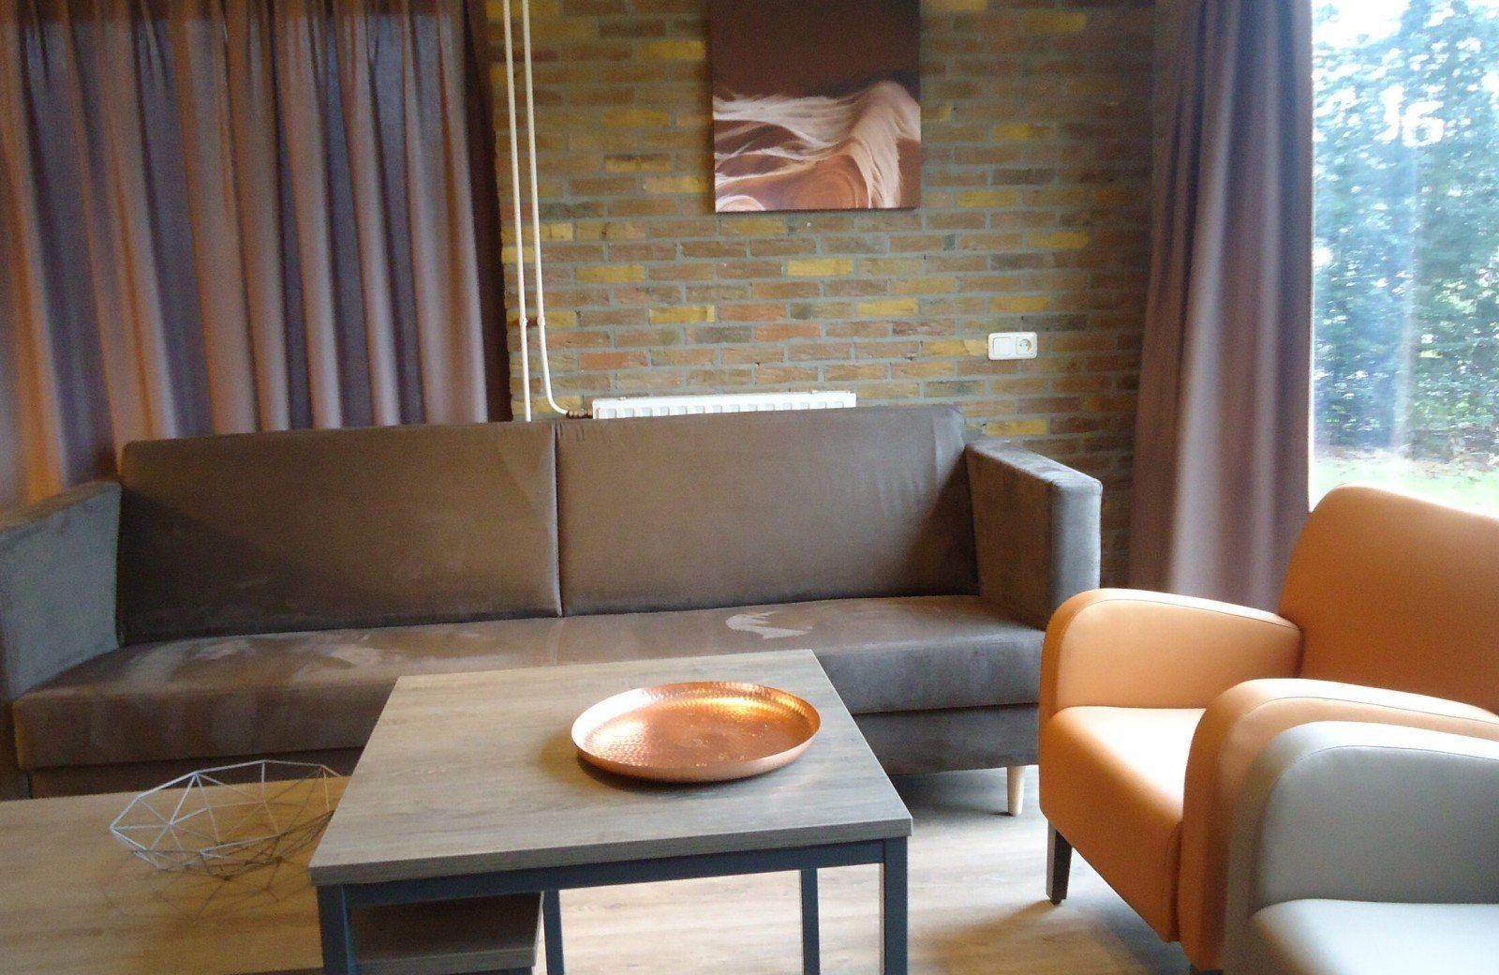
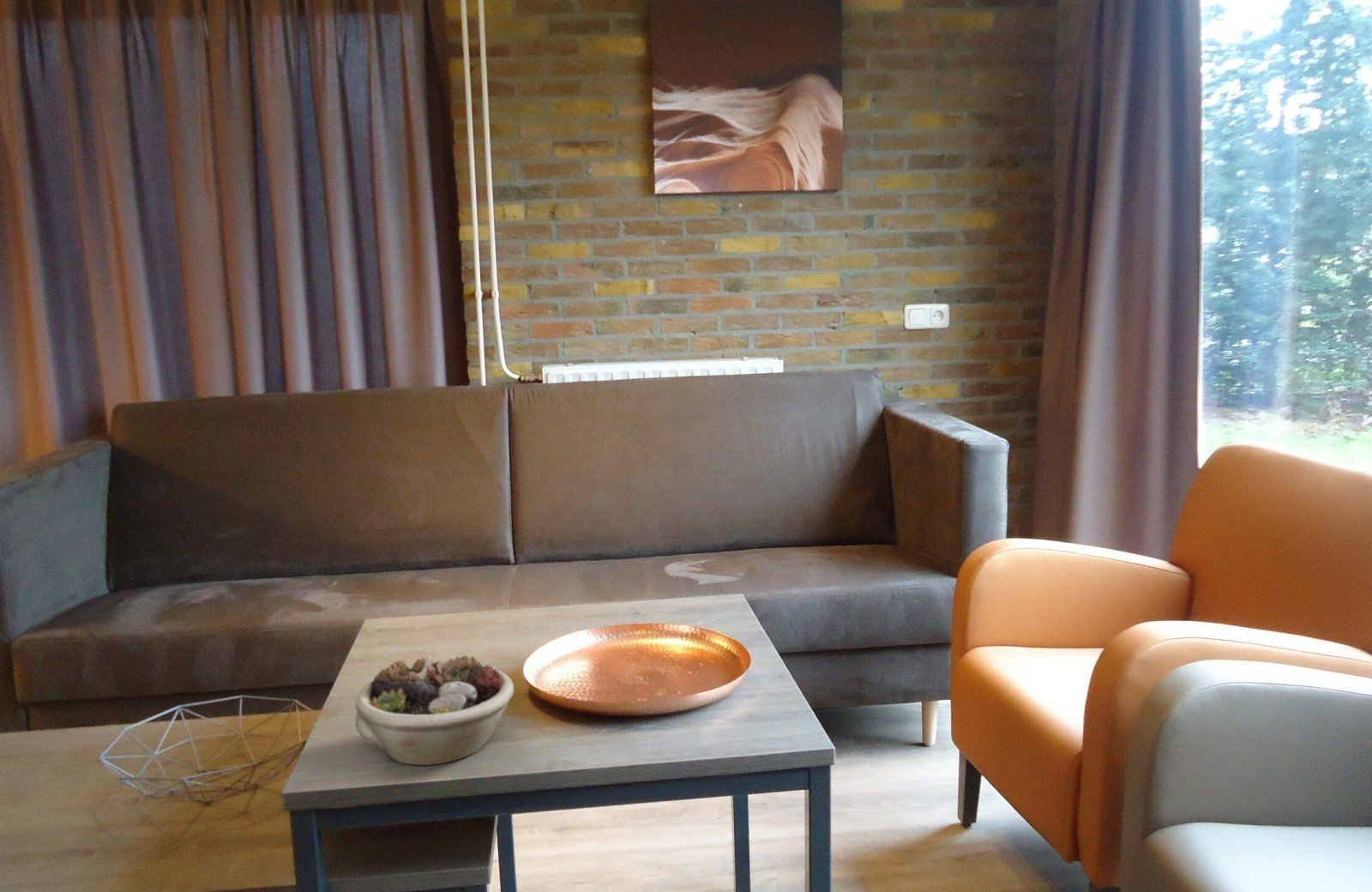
+ succulent planter (436, 704)
